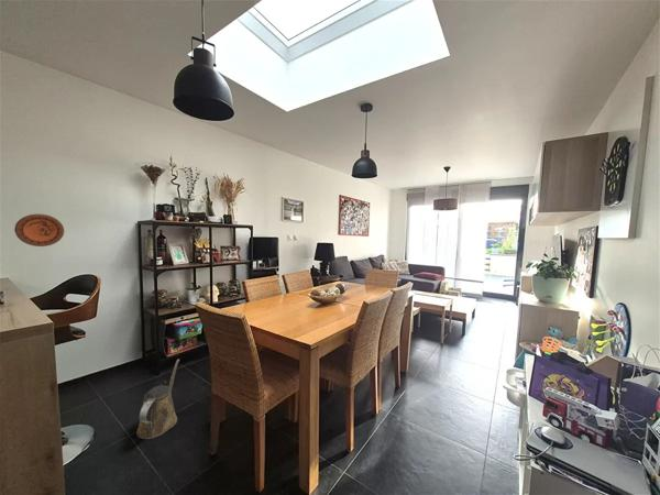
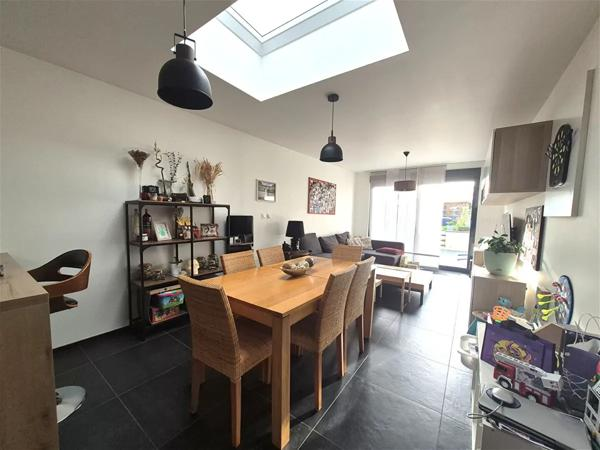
- decorative plate (40, 230)
- watering can (163, 396)
